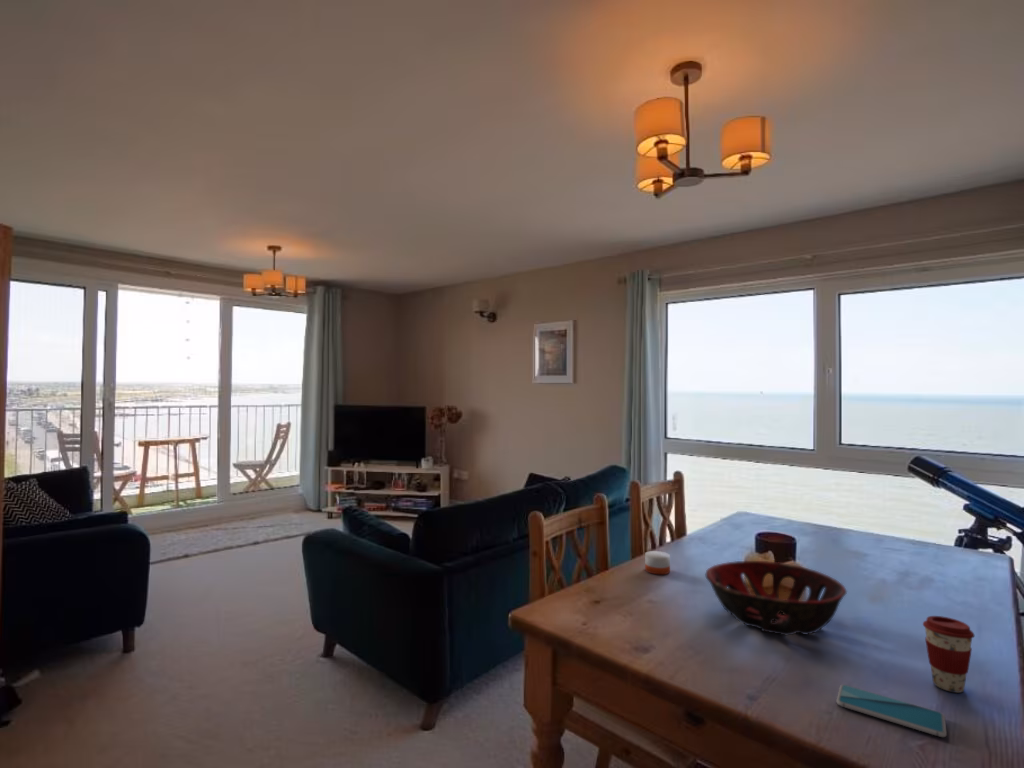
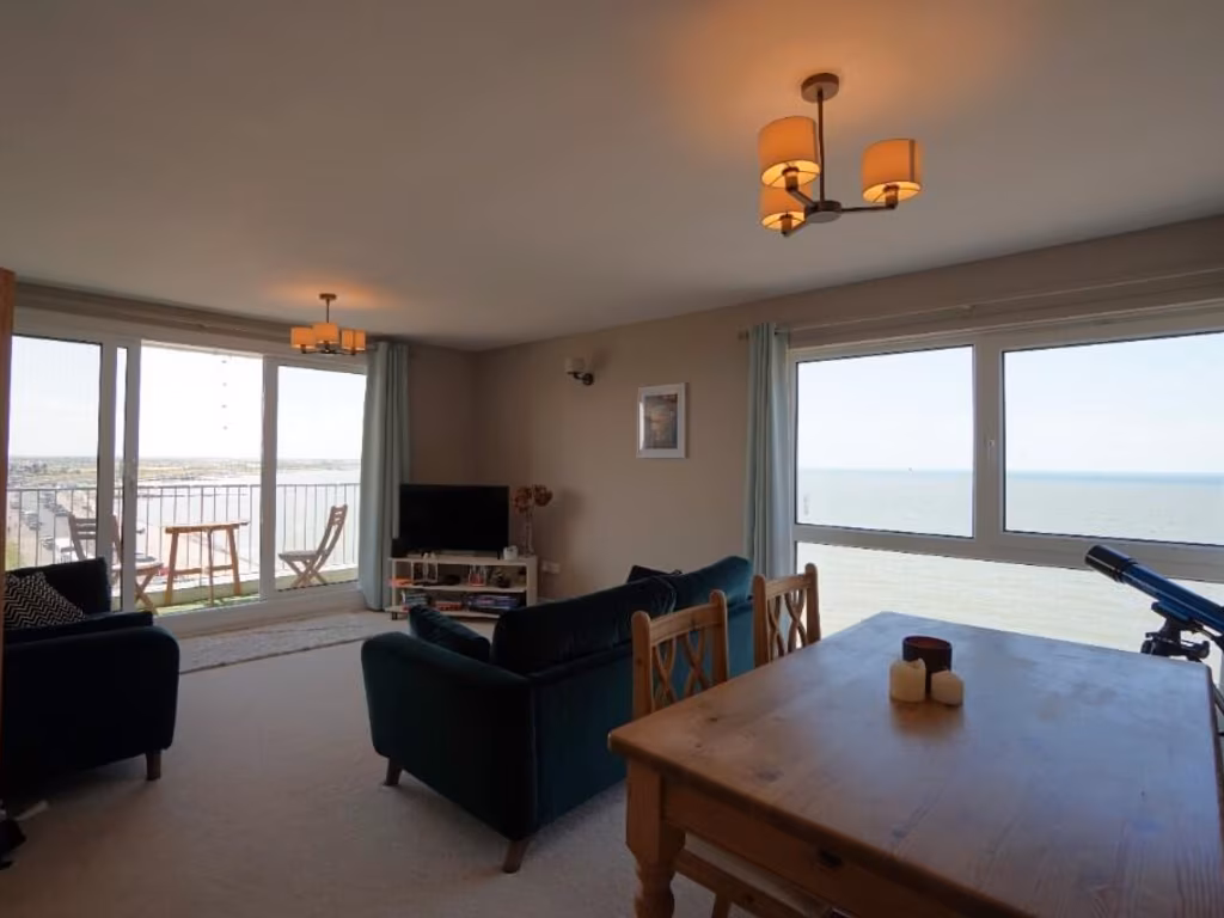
- decorative bowl (772, 598)
- coffee cup (948, 653)
- smartphone (889, 708)
- candle (657, 553)
